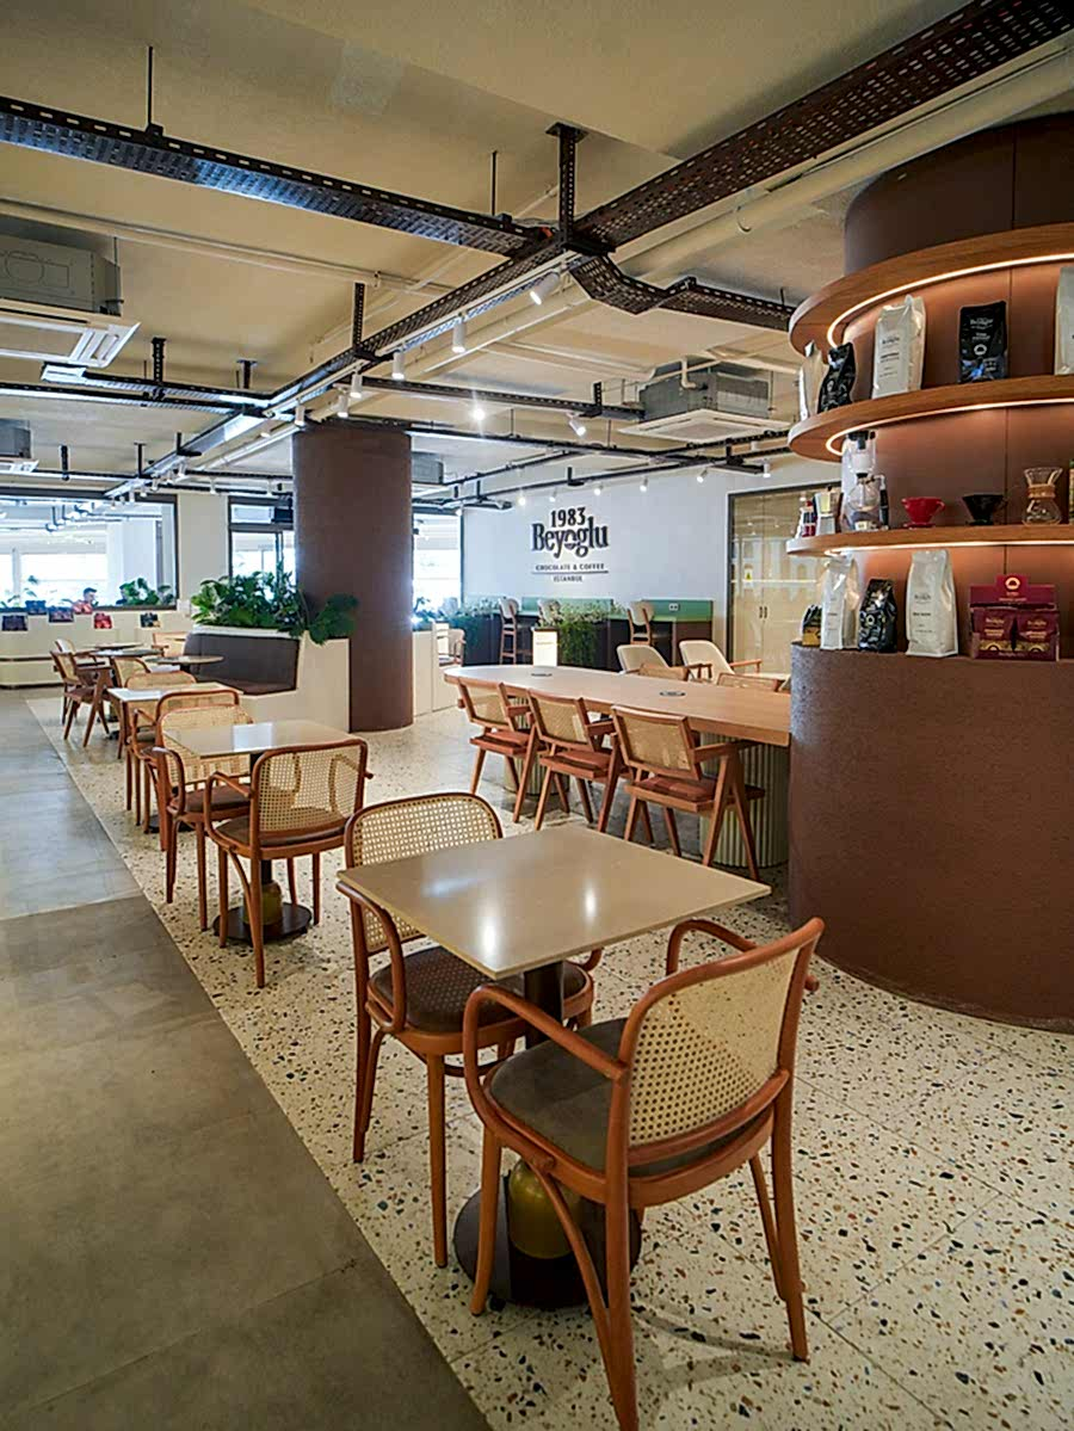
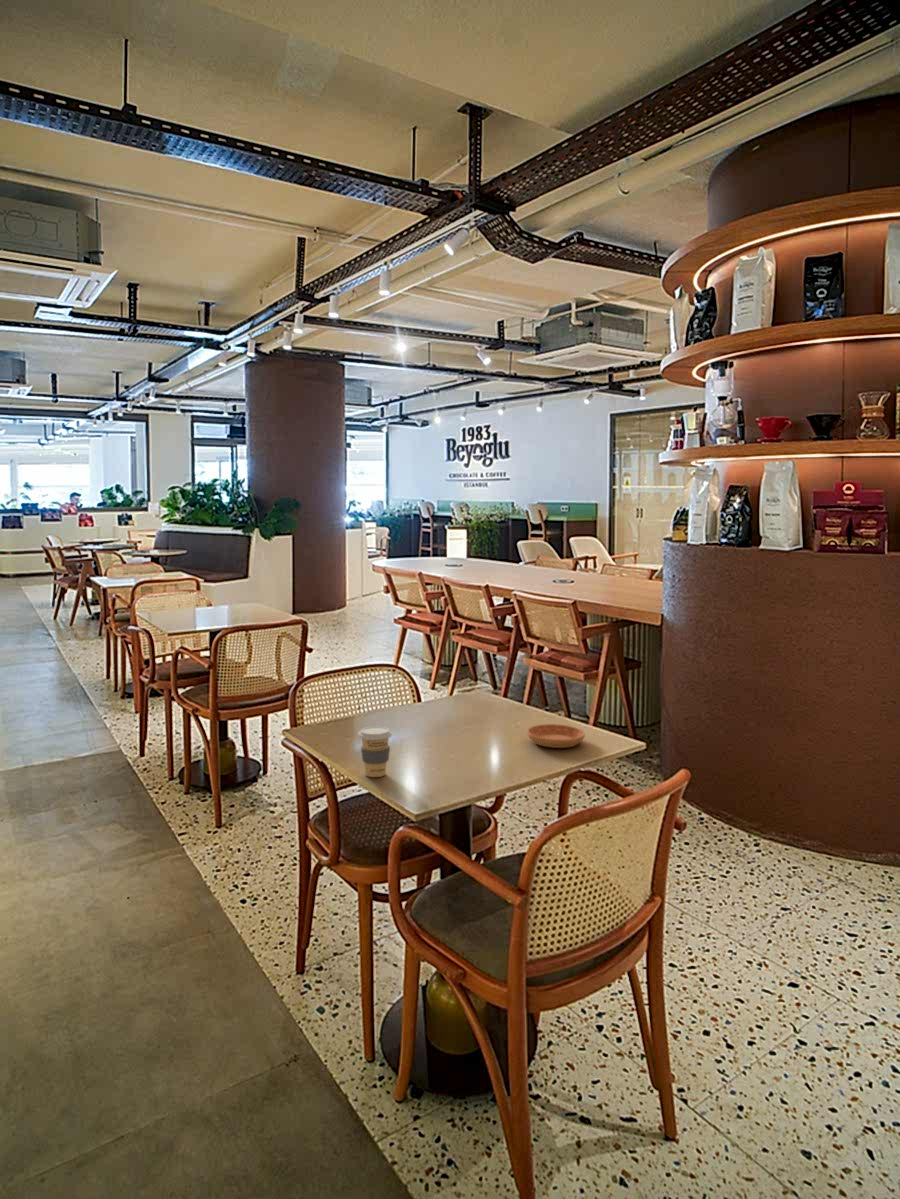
+ saucer (555, 736)
+ coffee cup (375, 752)
